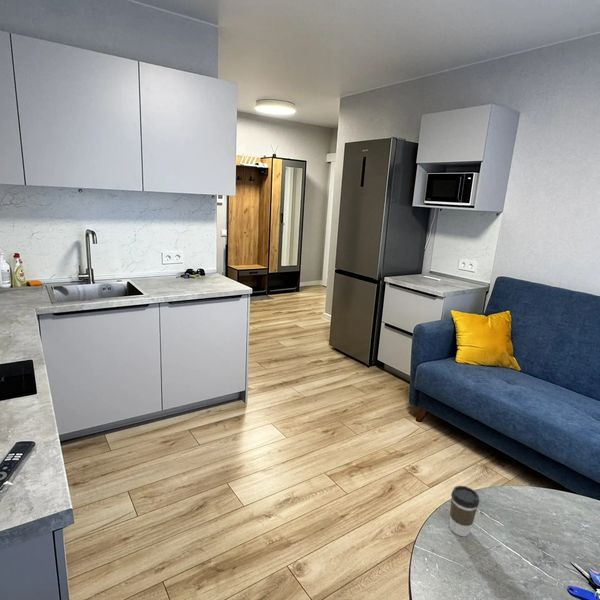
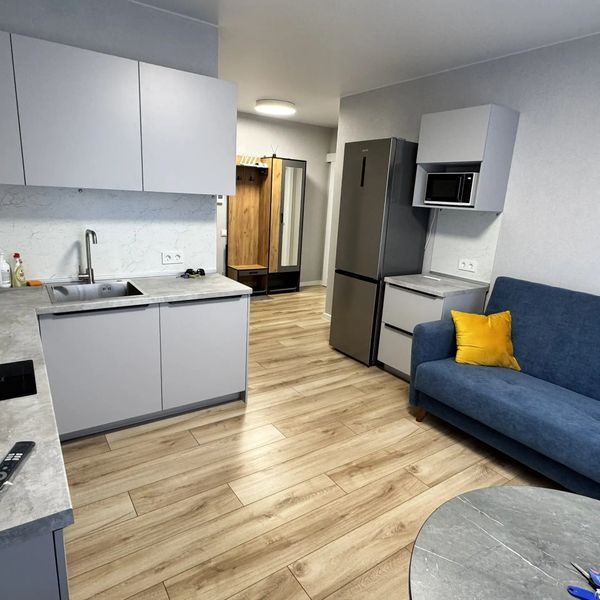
- coffee cup (462, 511)
